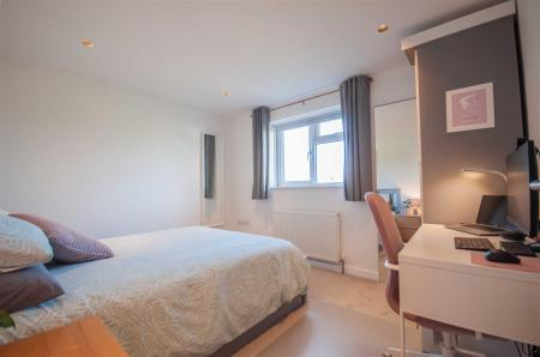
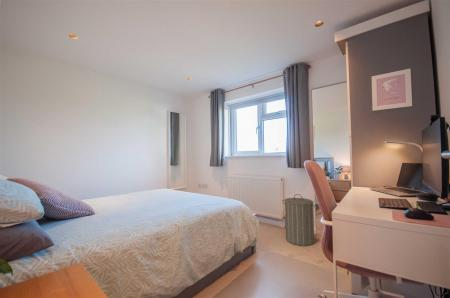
+ laundry hamper (299, 216)
